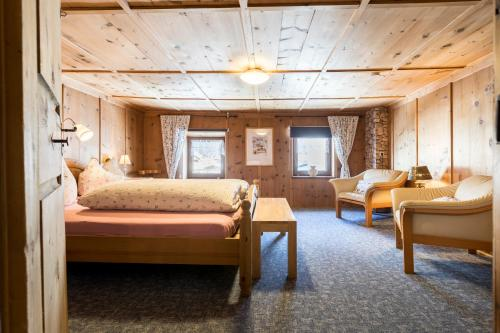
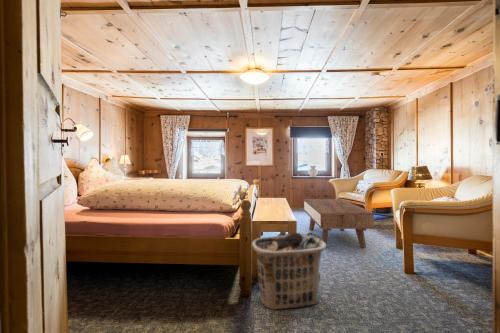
+ coffee table (334, 221)
+ clothes hamper (288, 265)
